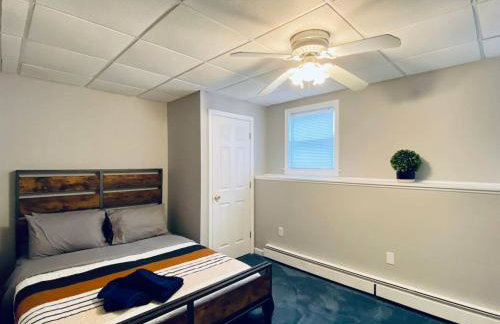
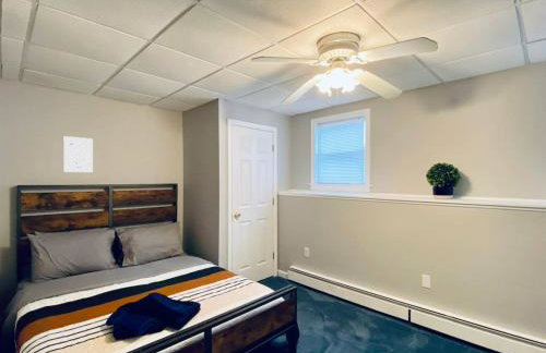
+ wall art (79, 155)
